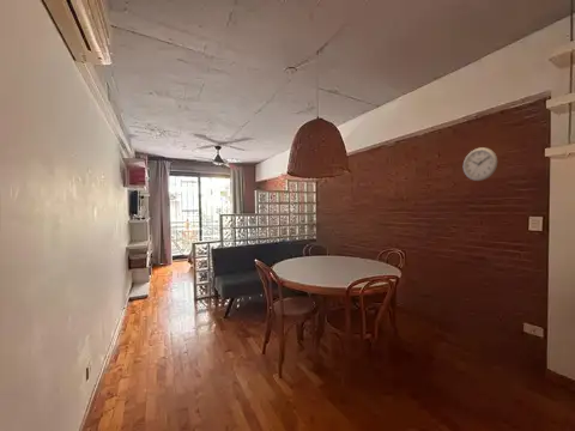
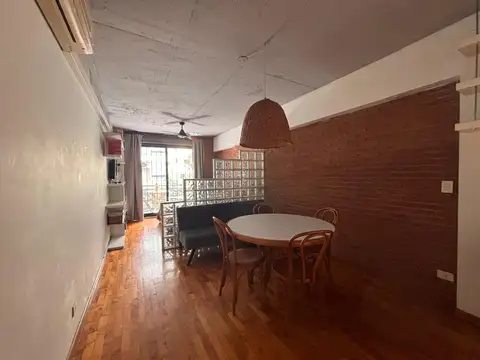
- wall clock (478, 164)
